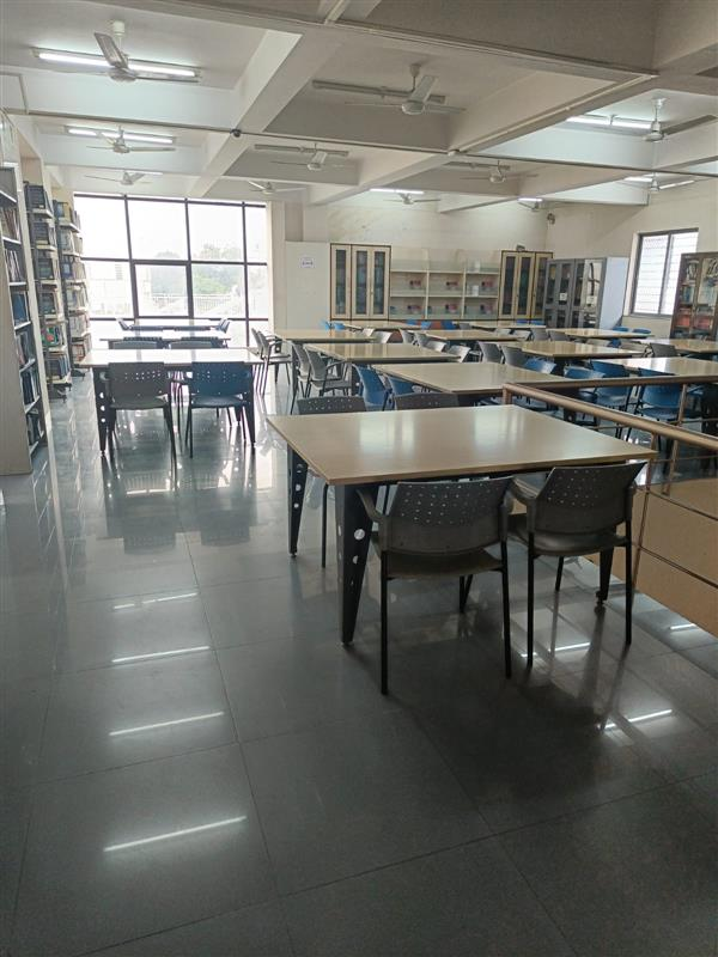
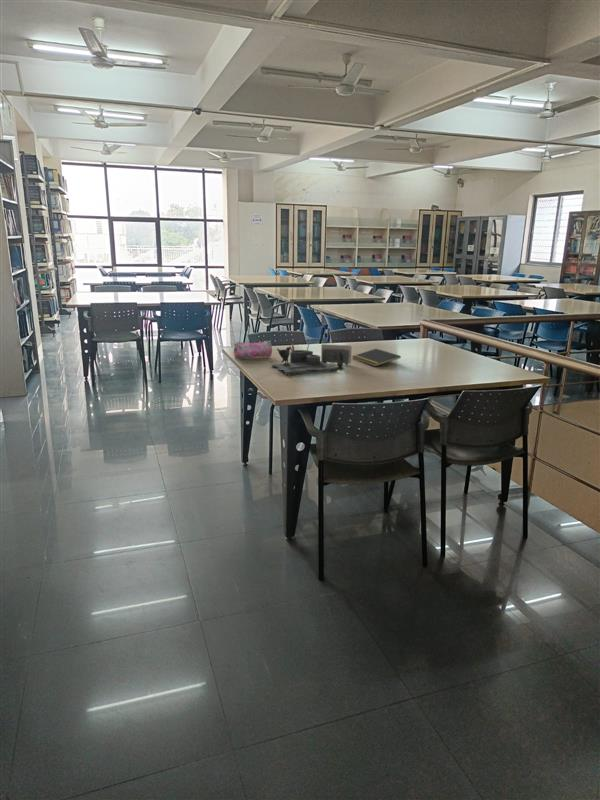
+ notepad (375, 357)
+ desk organizer (312, 354)
+ pencil case (252, 349)
